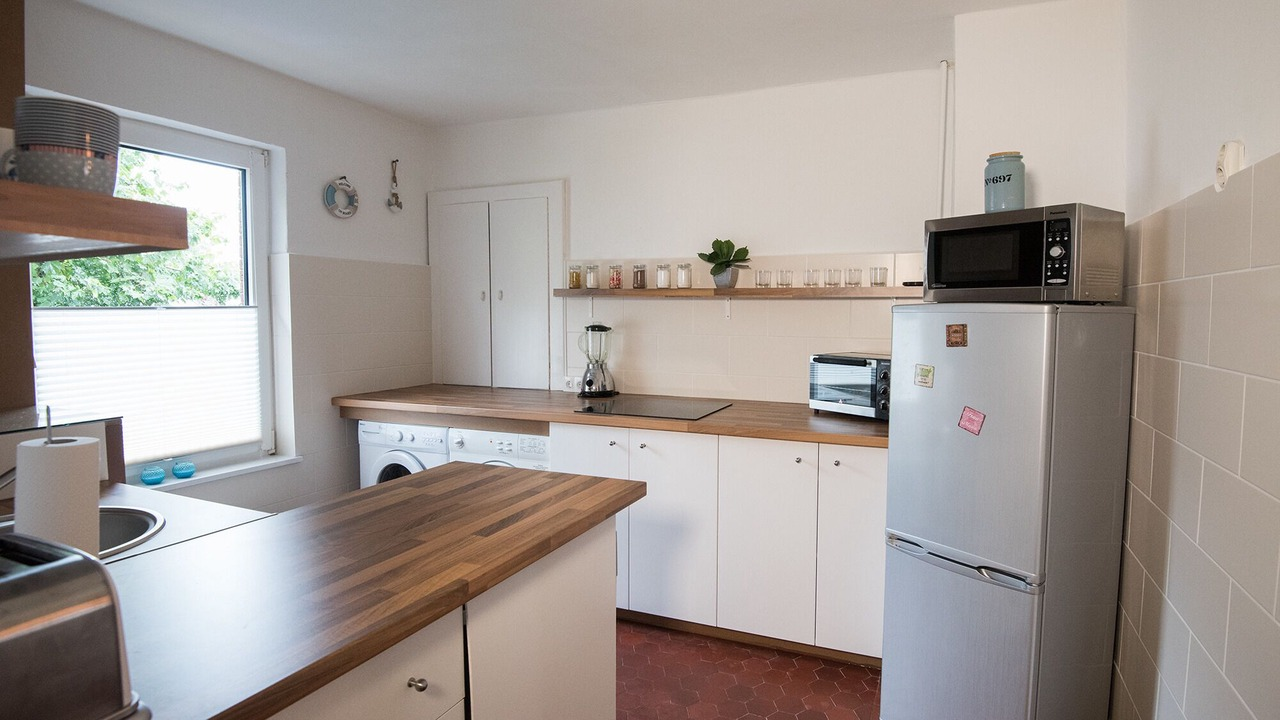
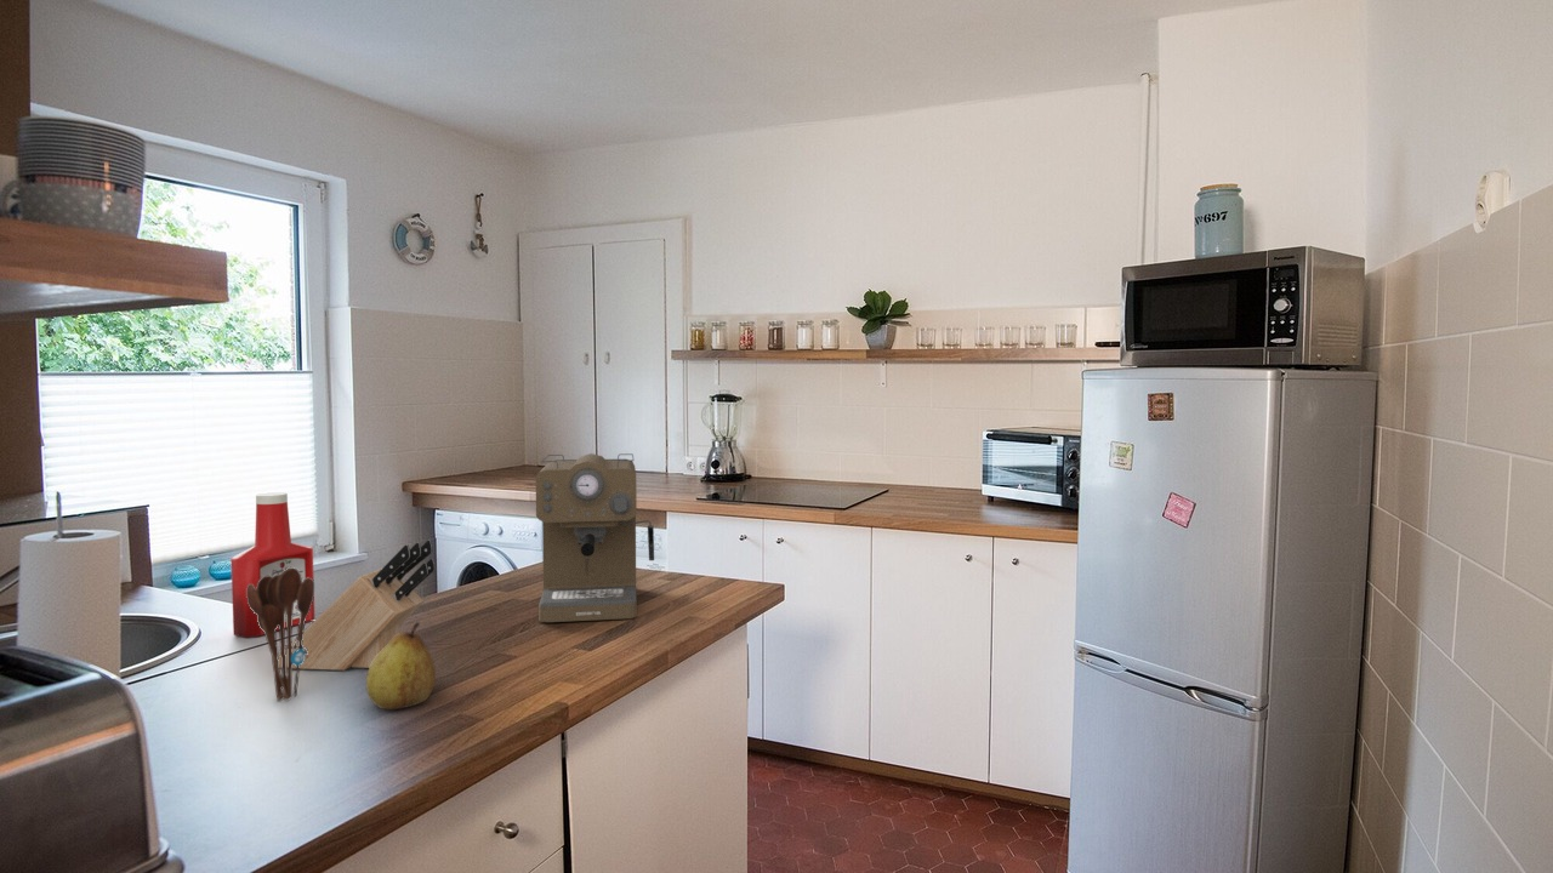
+ knife block (359, 601)
+ fruit (400, 663)
+ coffee maker (597, 532)
+ utensil holder (283, 633)
+ soap bottle (273, 560)
